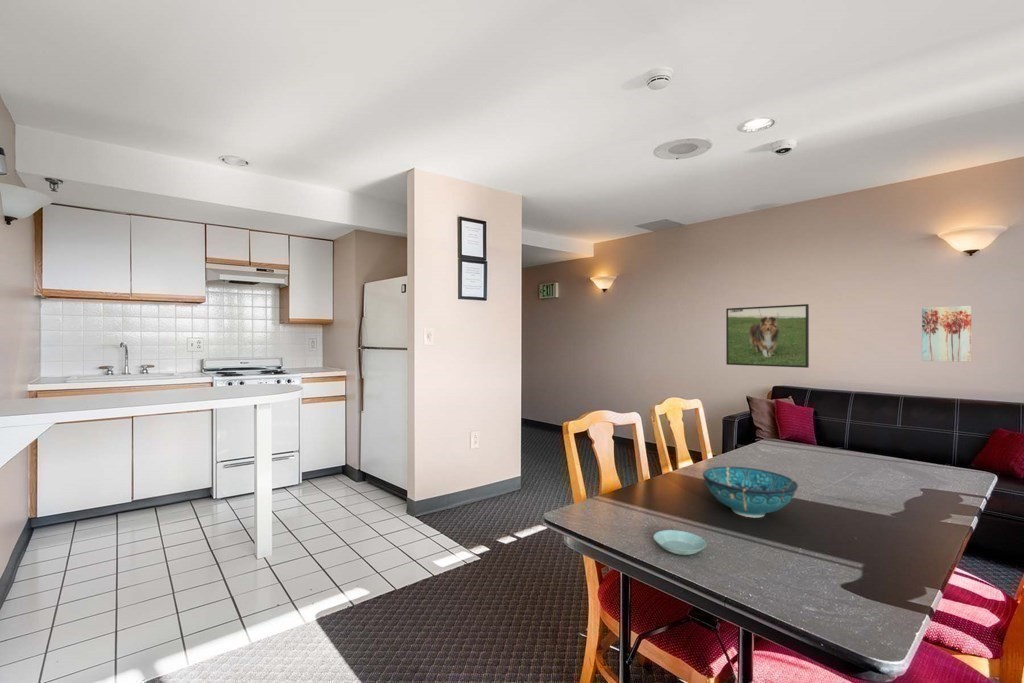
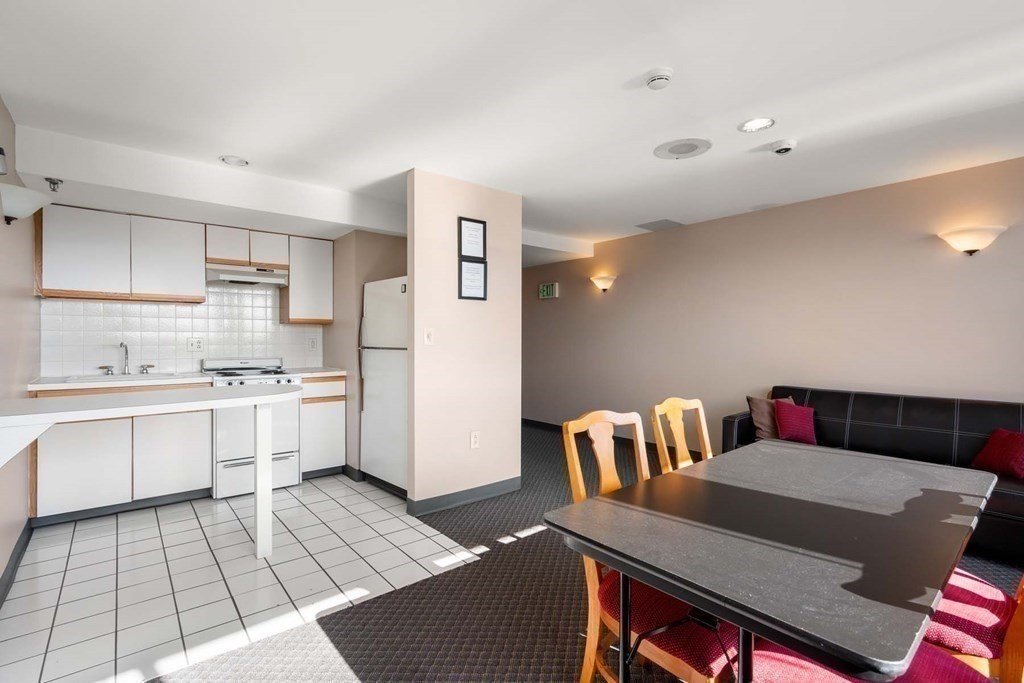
- saucer (679, 544)
- wall art (946, 334)
- decorative bowl (748, 494)
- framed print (765, 336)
